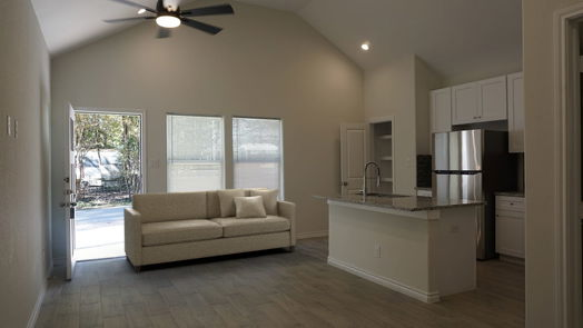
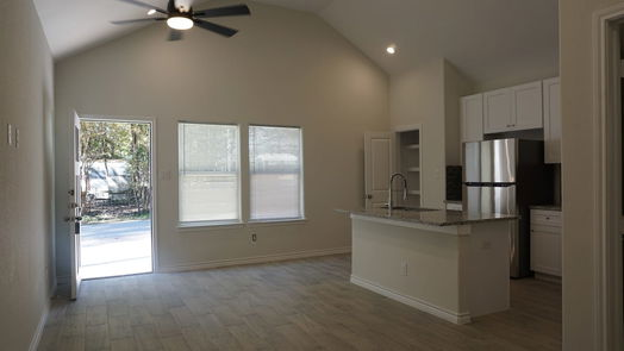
- sofa (211, 222)
